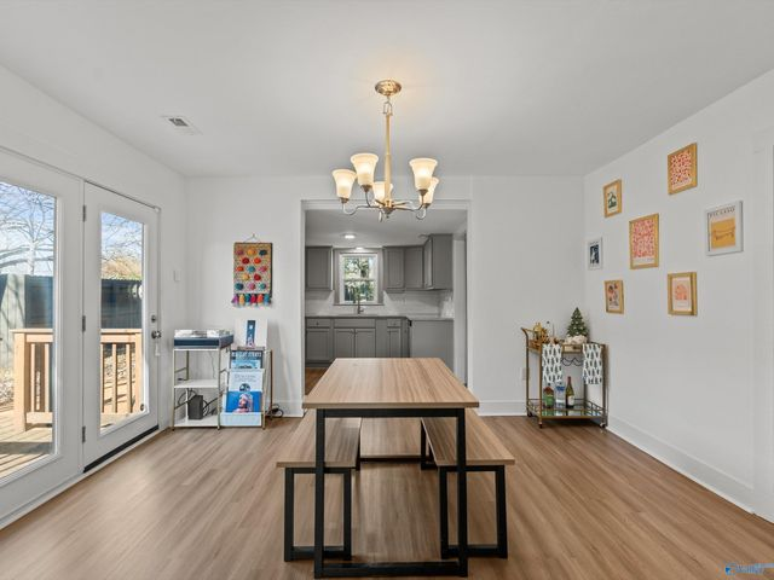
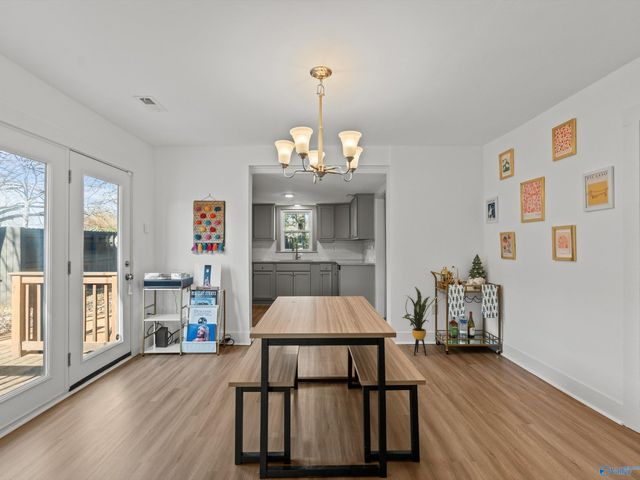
+ house plant (421, 321)
